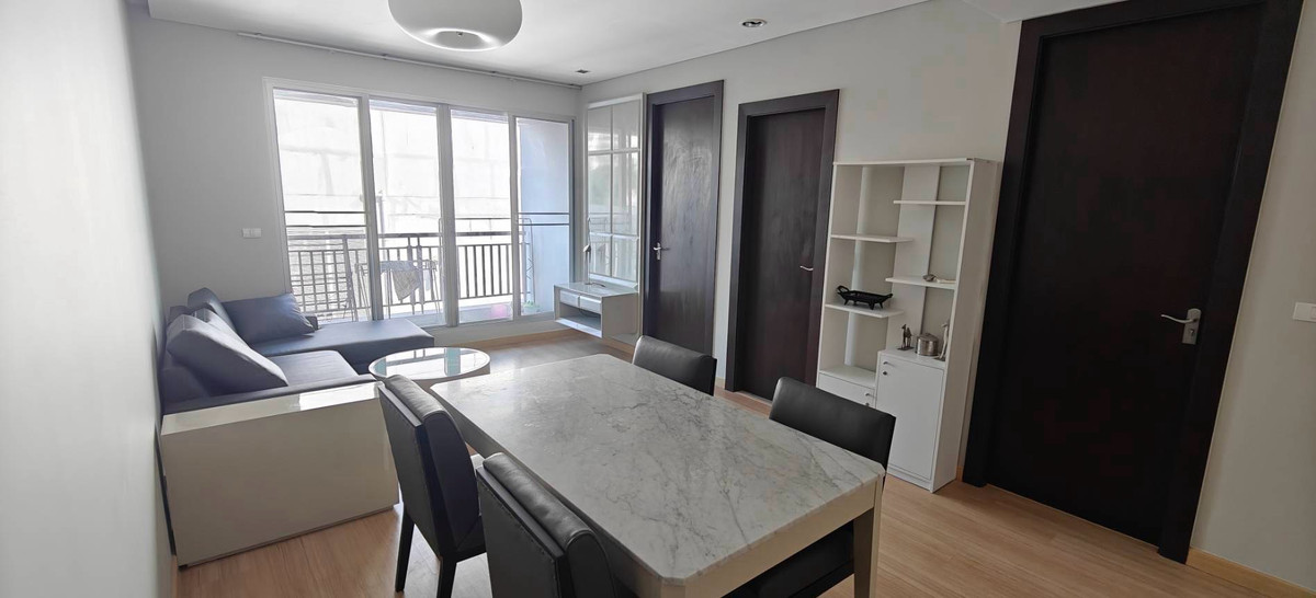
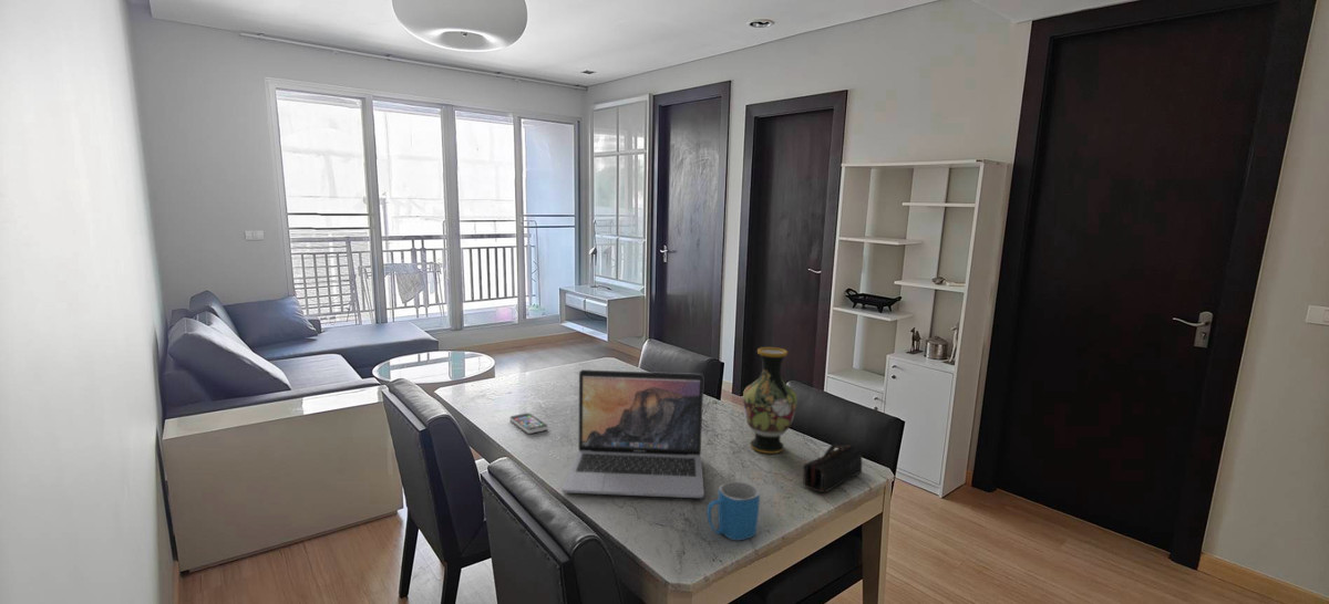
+ laptop (637, 429)
+ smartphone (528, 423)
+ pencil case (833, 460)
+ vase (770, 399)
+ mug (731, 511)
